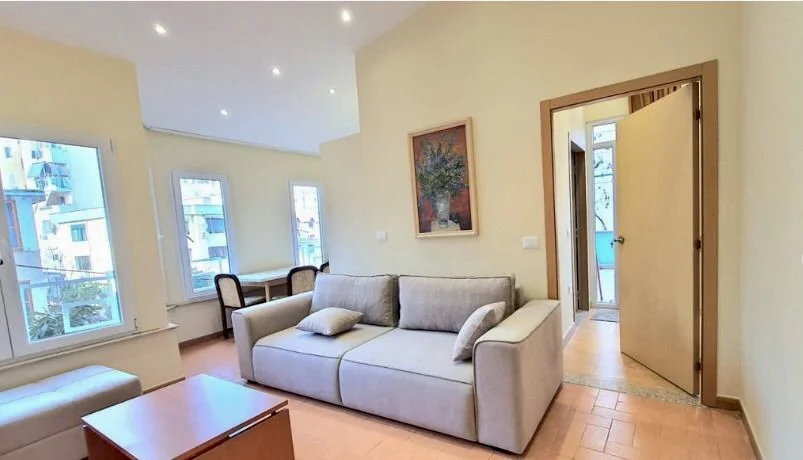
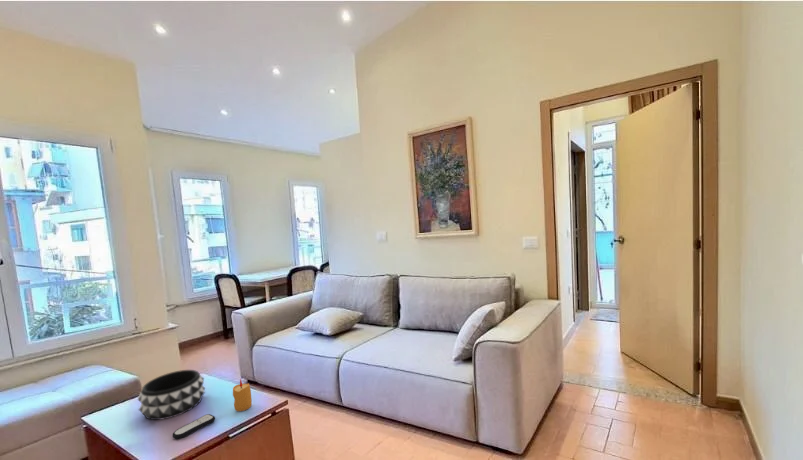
+ decorative bowl (173, 393)
+ candle (241, 392)
+ remote control (194, 426)
